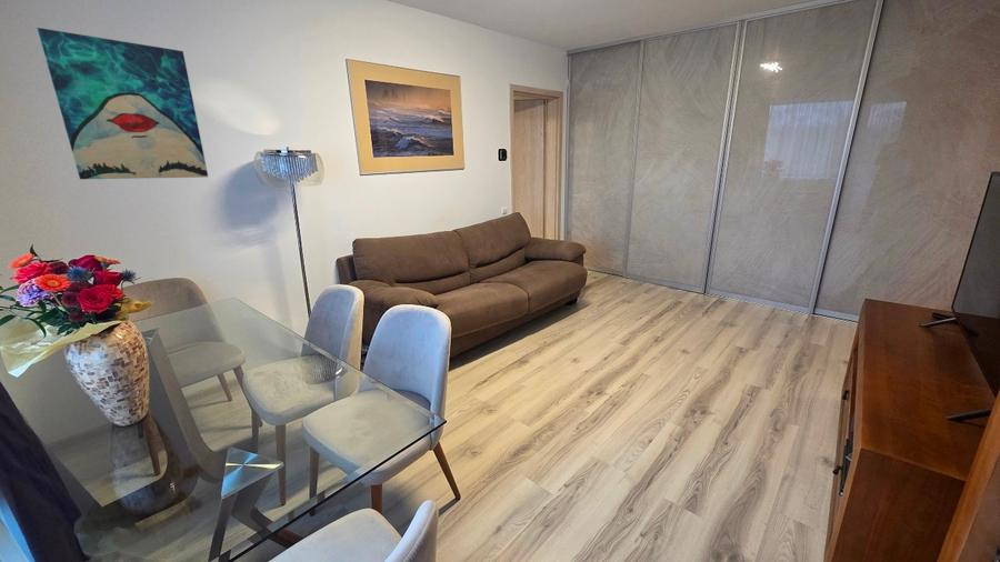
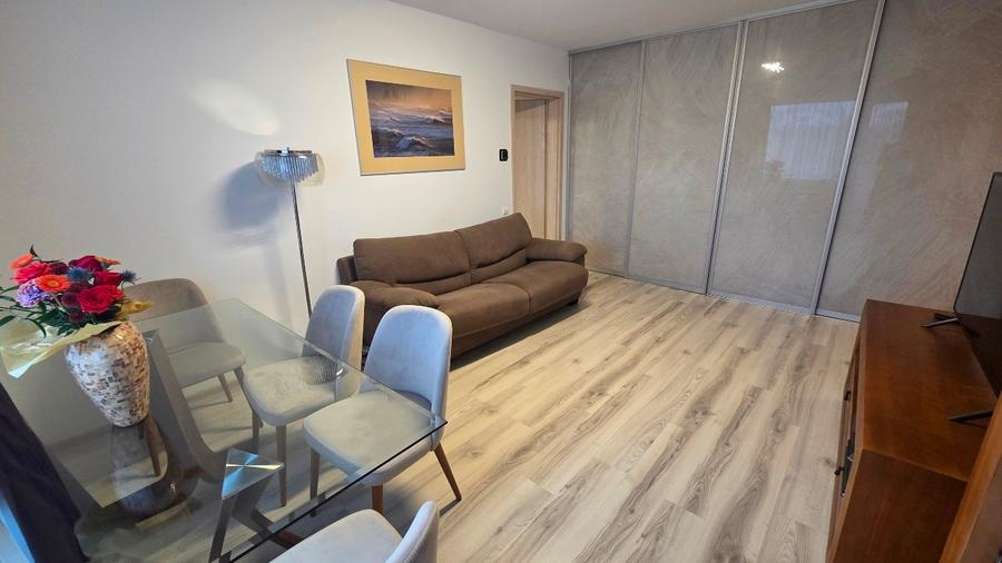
- wall art (133, 112)
